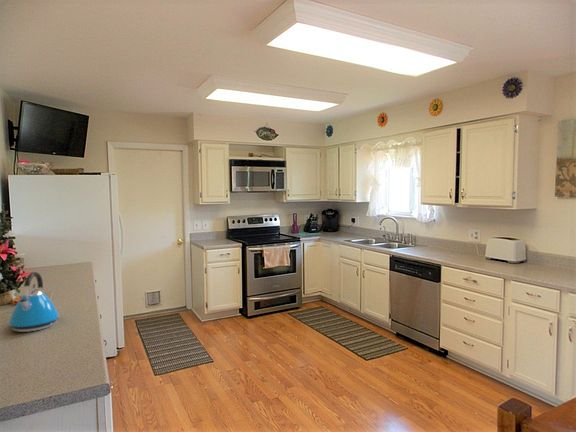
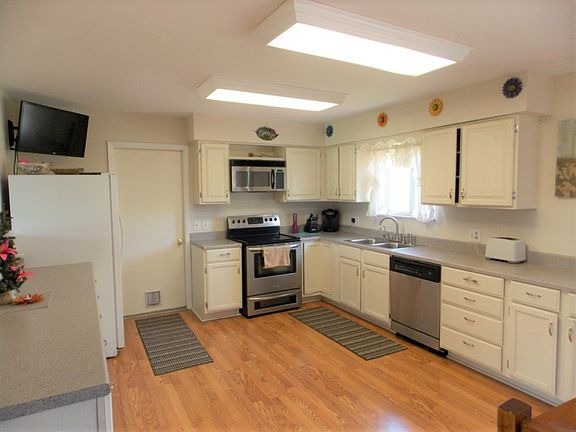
- kettle (34, 298)
